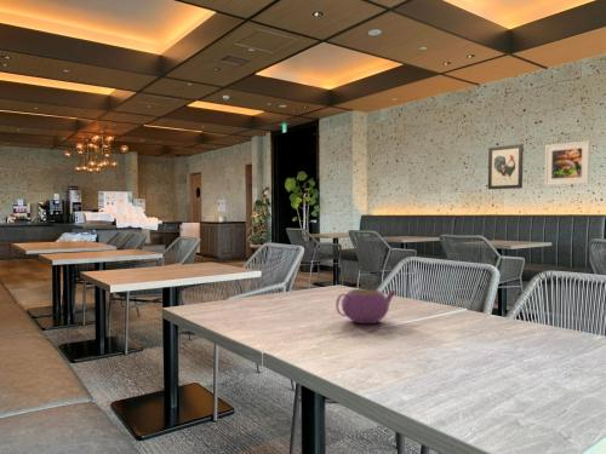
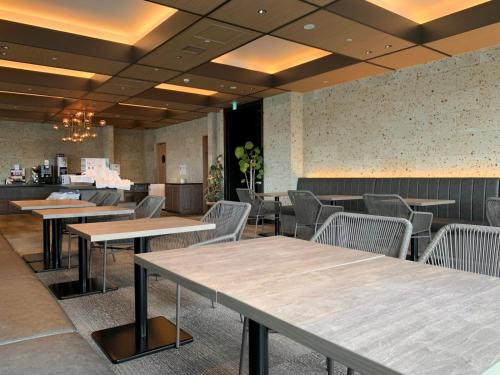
- wall art (504, 167)
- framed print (566, 163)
- teapot (366, 305)
